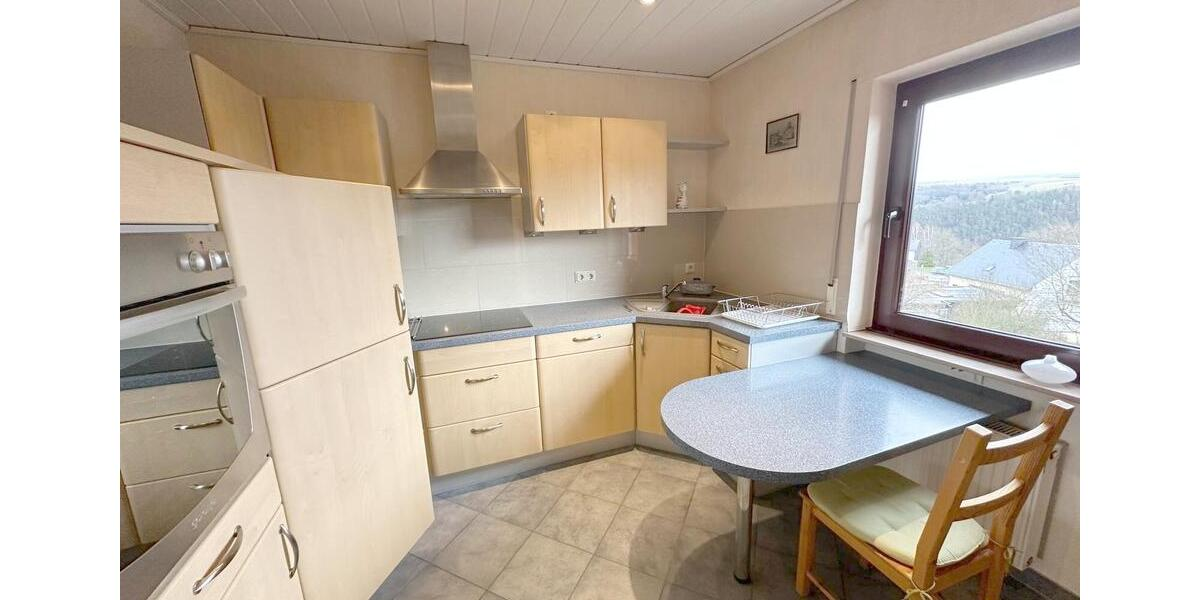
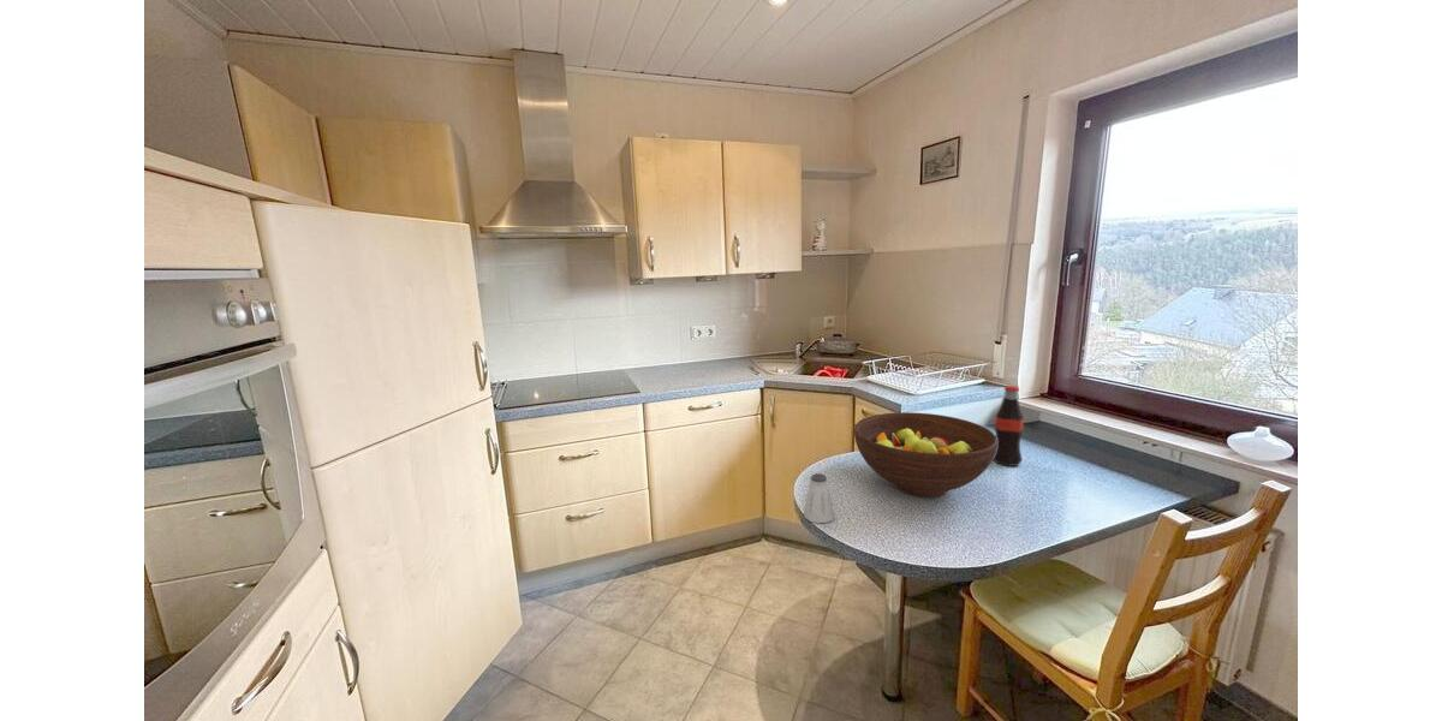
+ saltshaker (818, 495)
+ bottle (1008, 424)
+ fruit bowl (920, 459)
